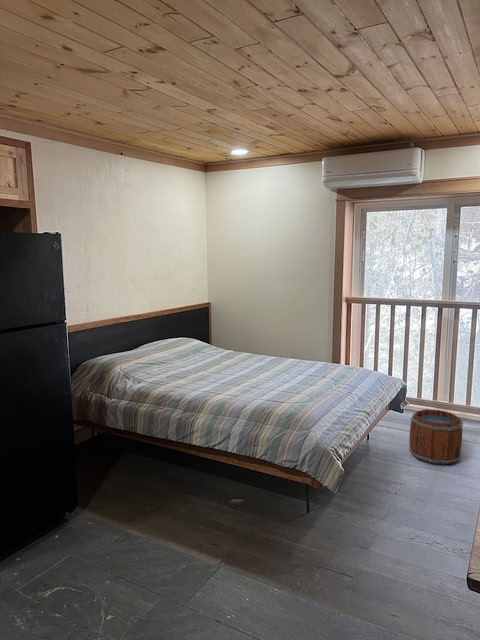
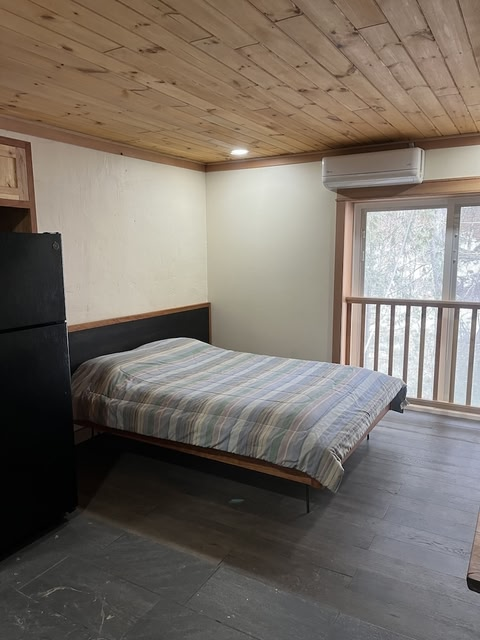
- bucket (435, 436)
